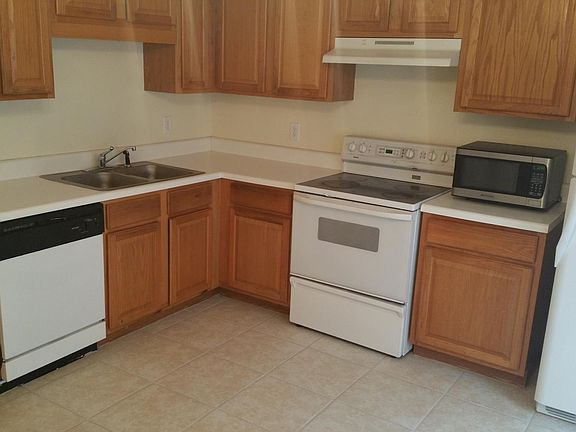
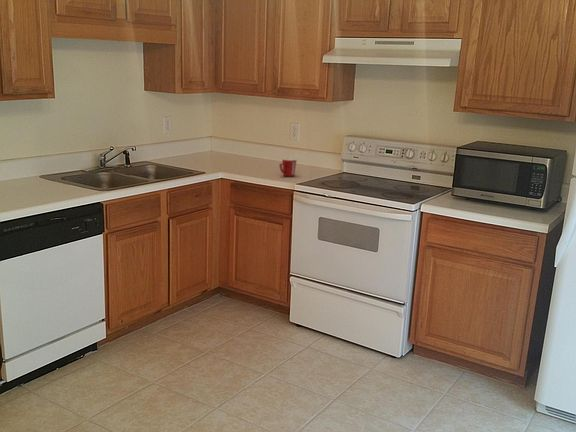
+ mug (286, 167)
